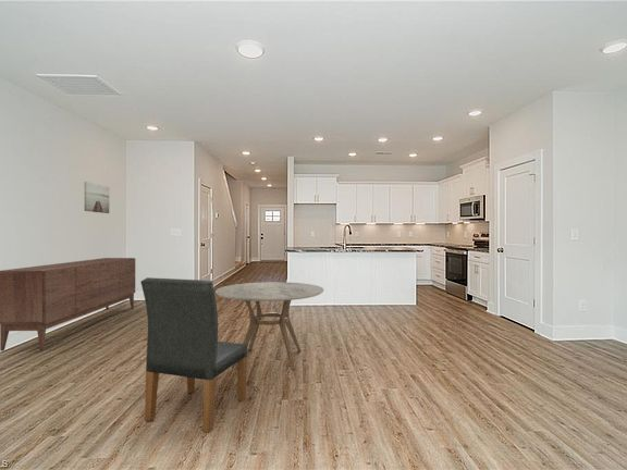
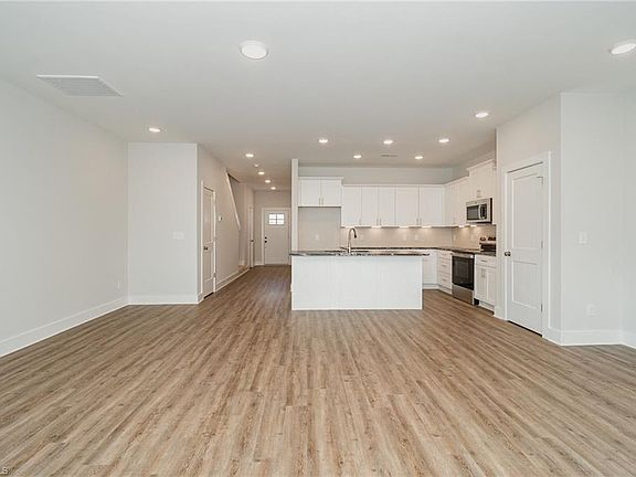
- wall art (97, 198)
- sideboard (82, 294)
- dining chair (197, 343)
- dining table (270, 323)
